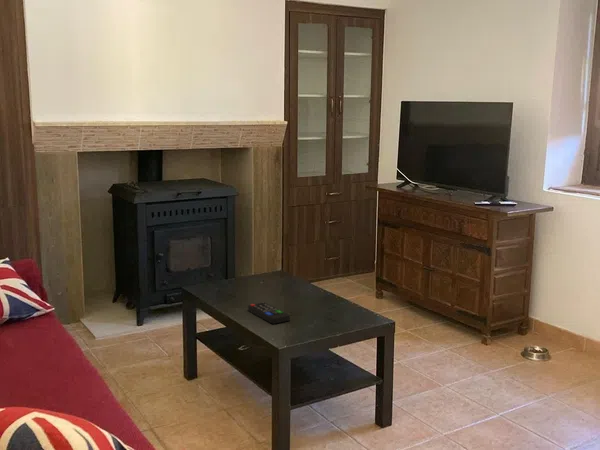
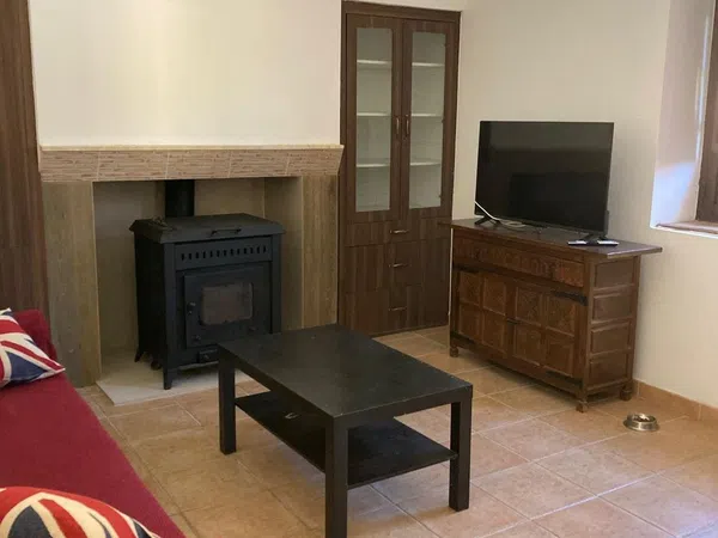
- remote control (268, 312)
